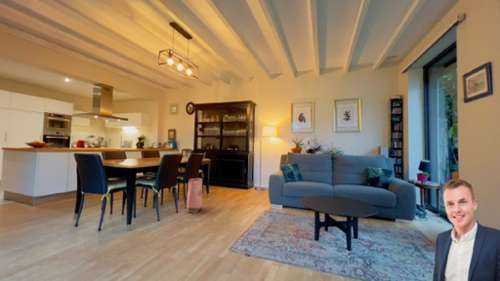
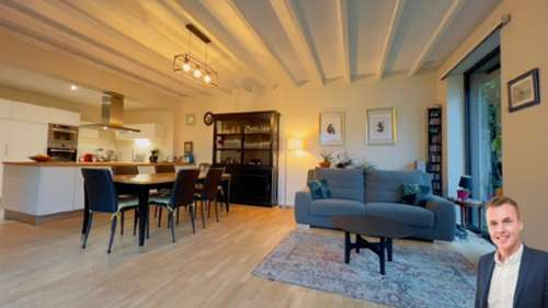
- bag (194, 194)
